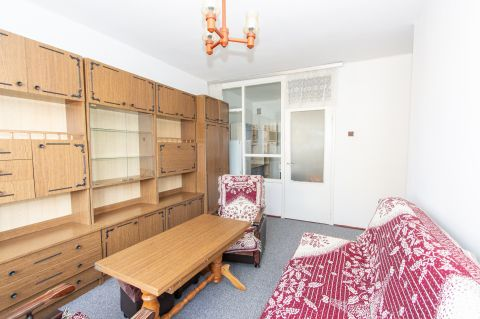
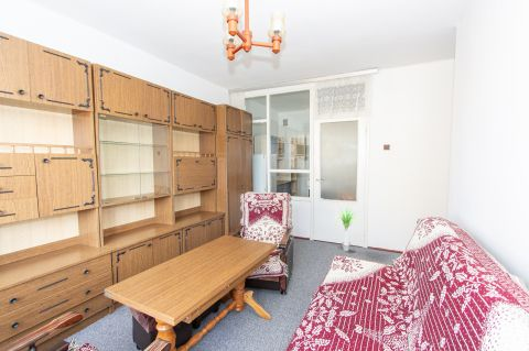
+ potted plant (346, 227)
